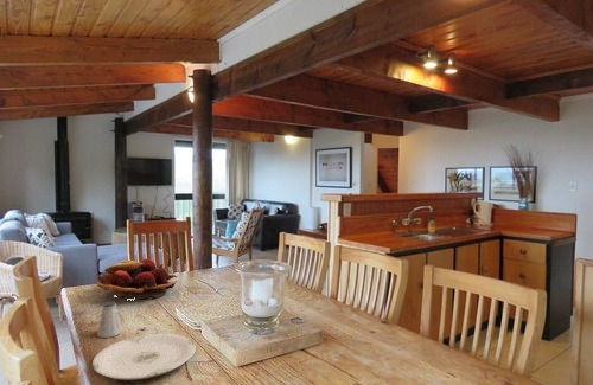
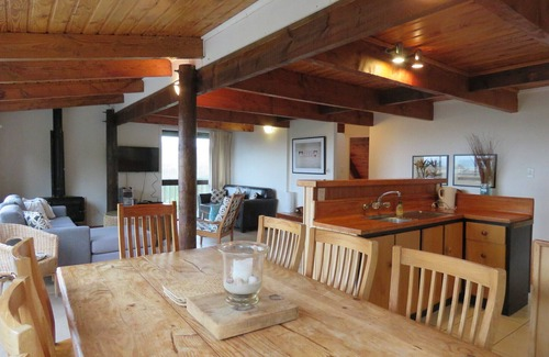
- saltshaker (109, 317)
- fruit basket (136, 276)
- plate (146, 357)
